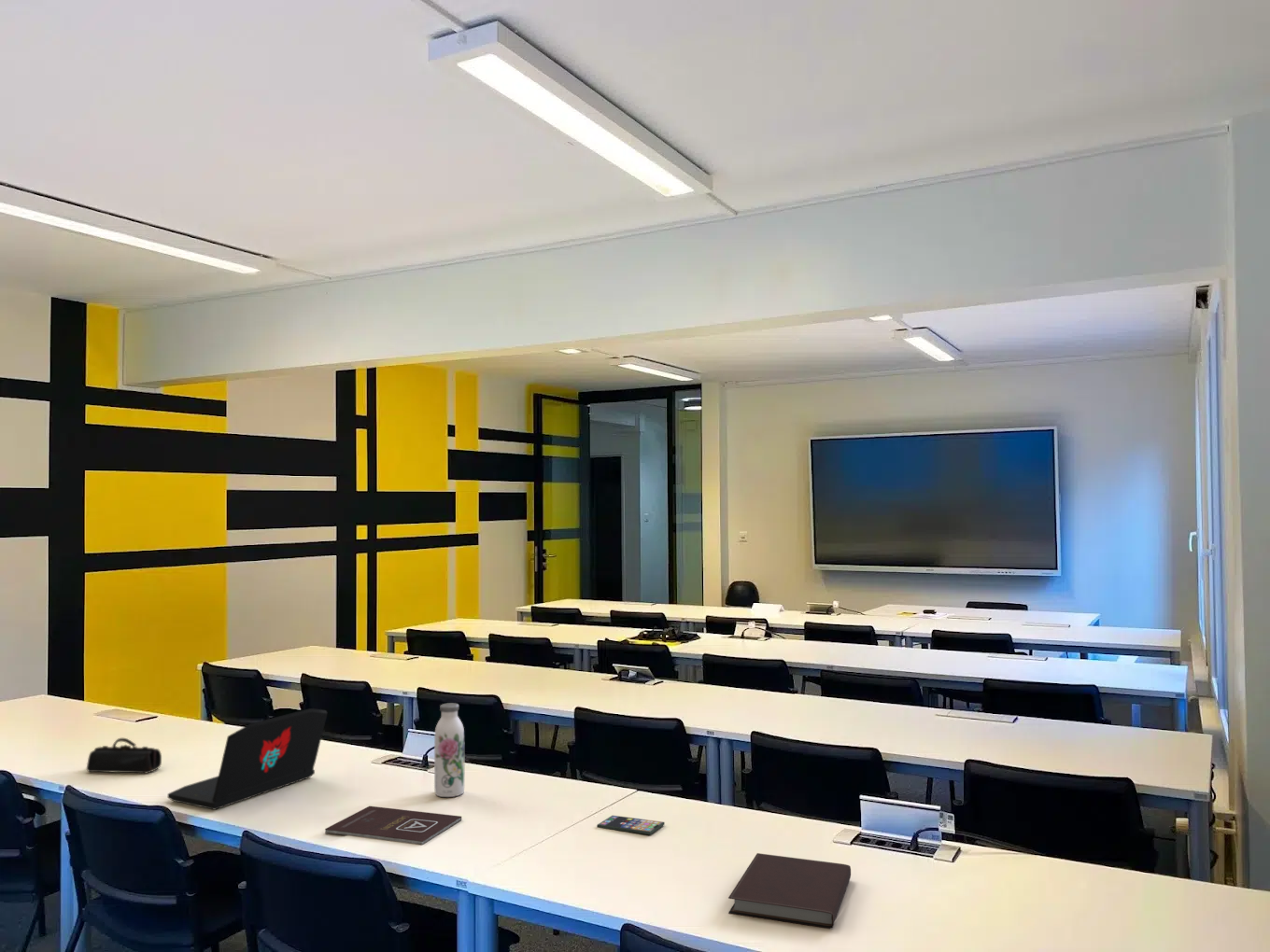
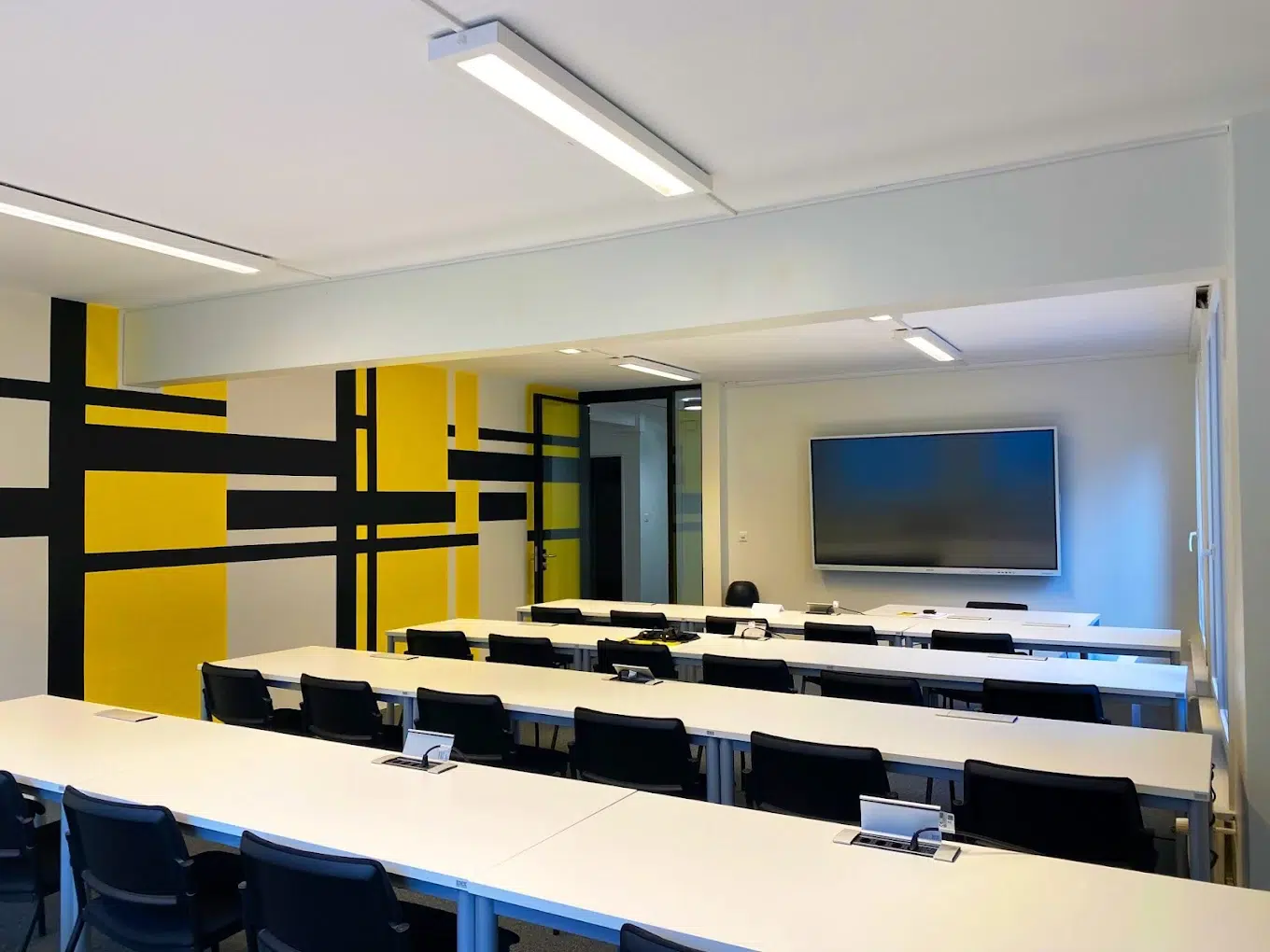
- water bottle (449, 749)
- notebook (792, 888)
- book (394, 824)
- smartphone (630, 824)
- laptop (248, 750)
- pencil case (124, 753)
